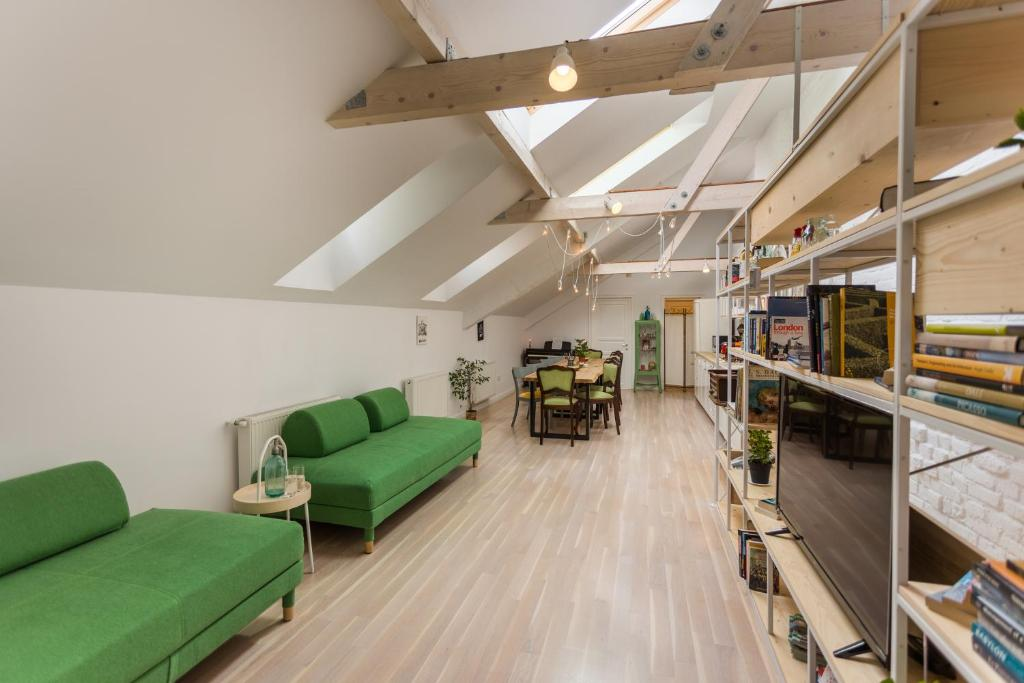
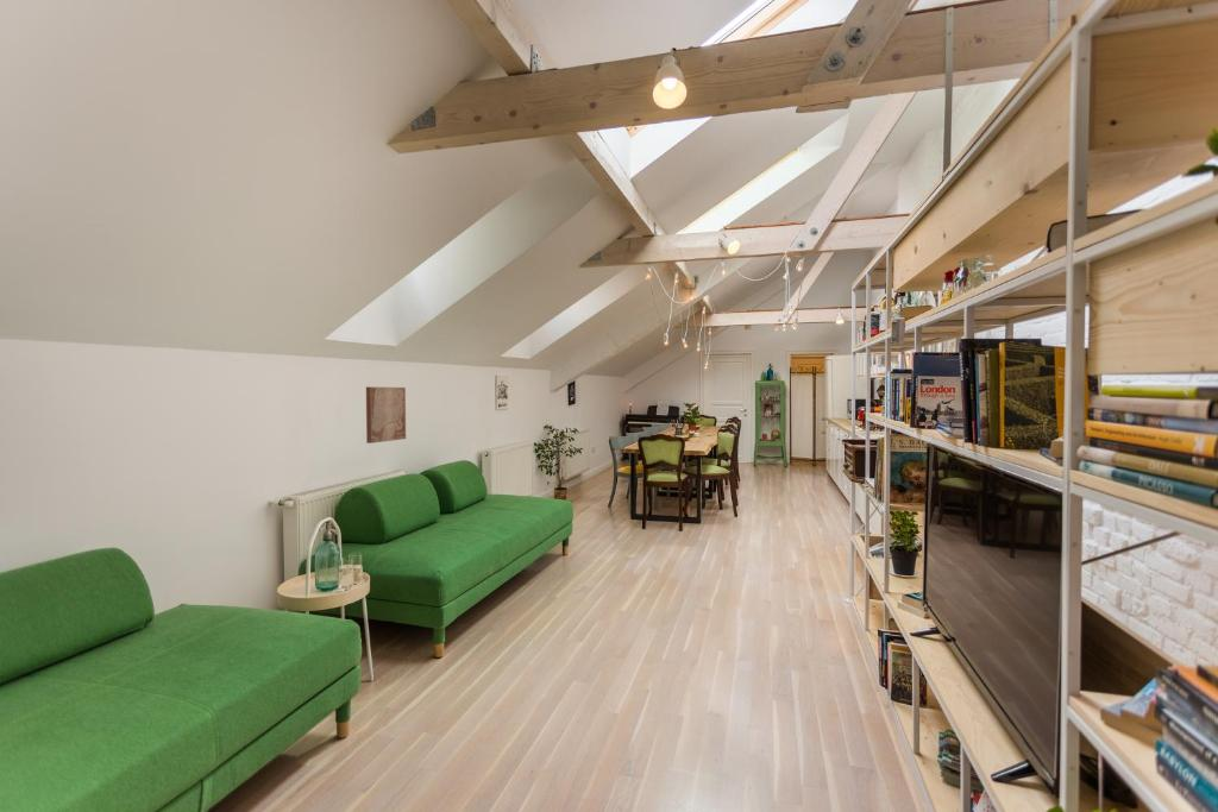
+ wall art (387, 414)
